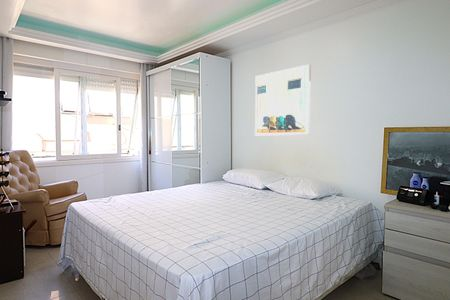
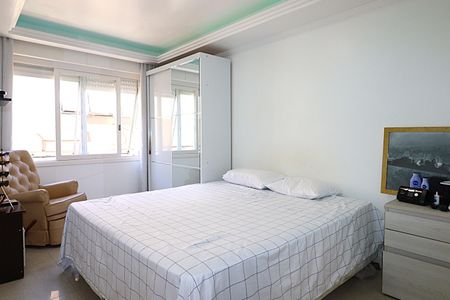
- wall art (280, 103)
